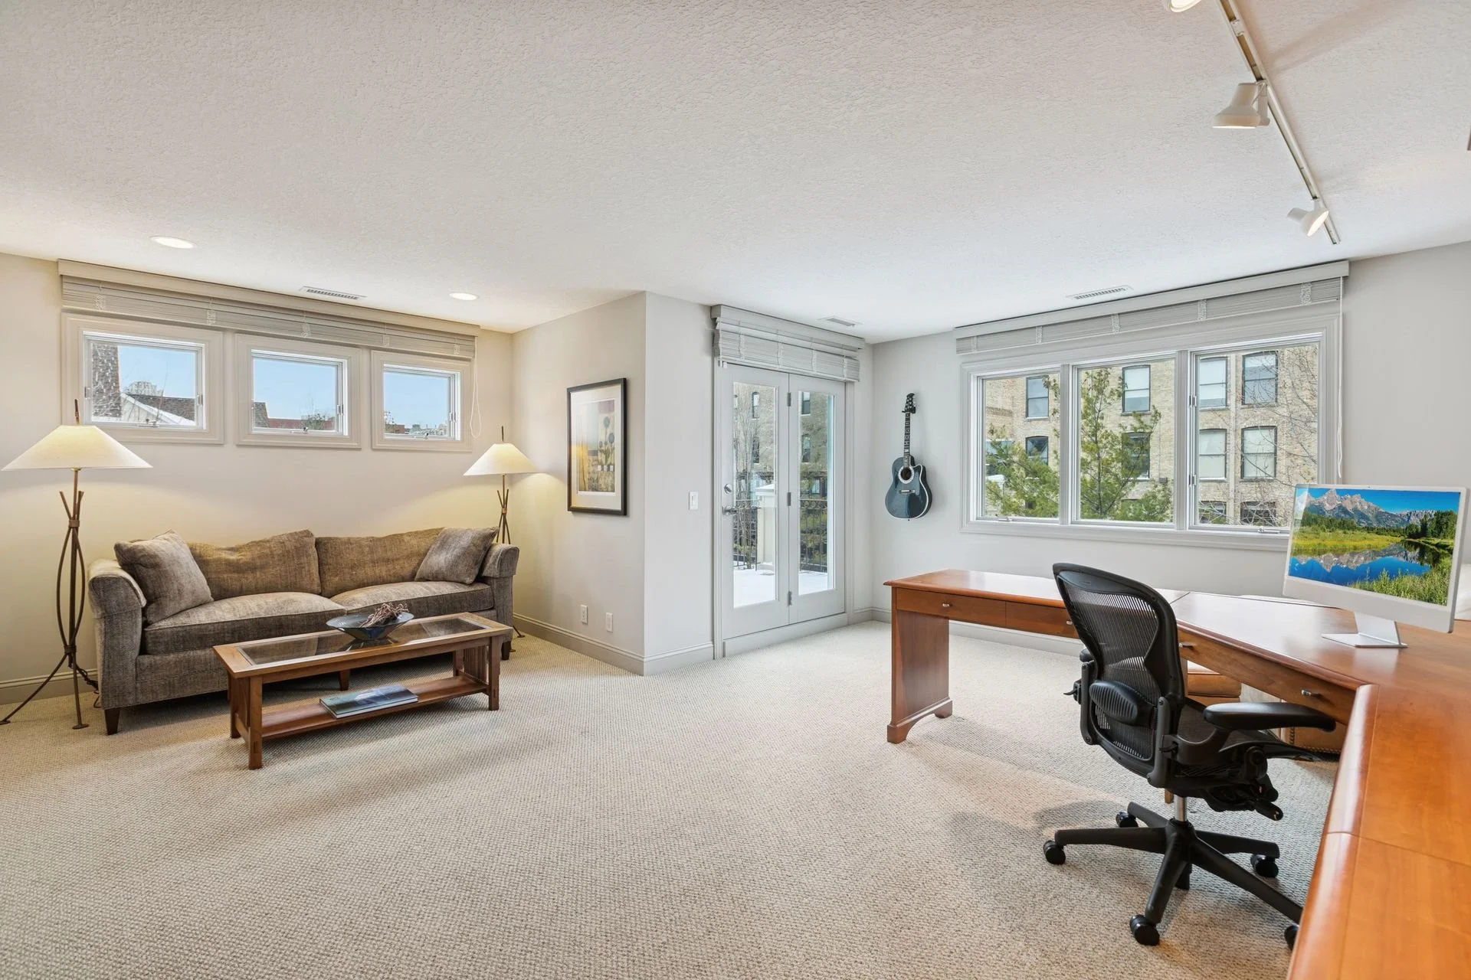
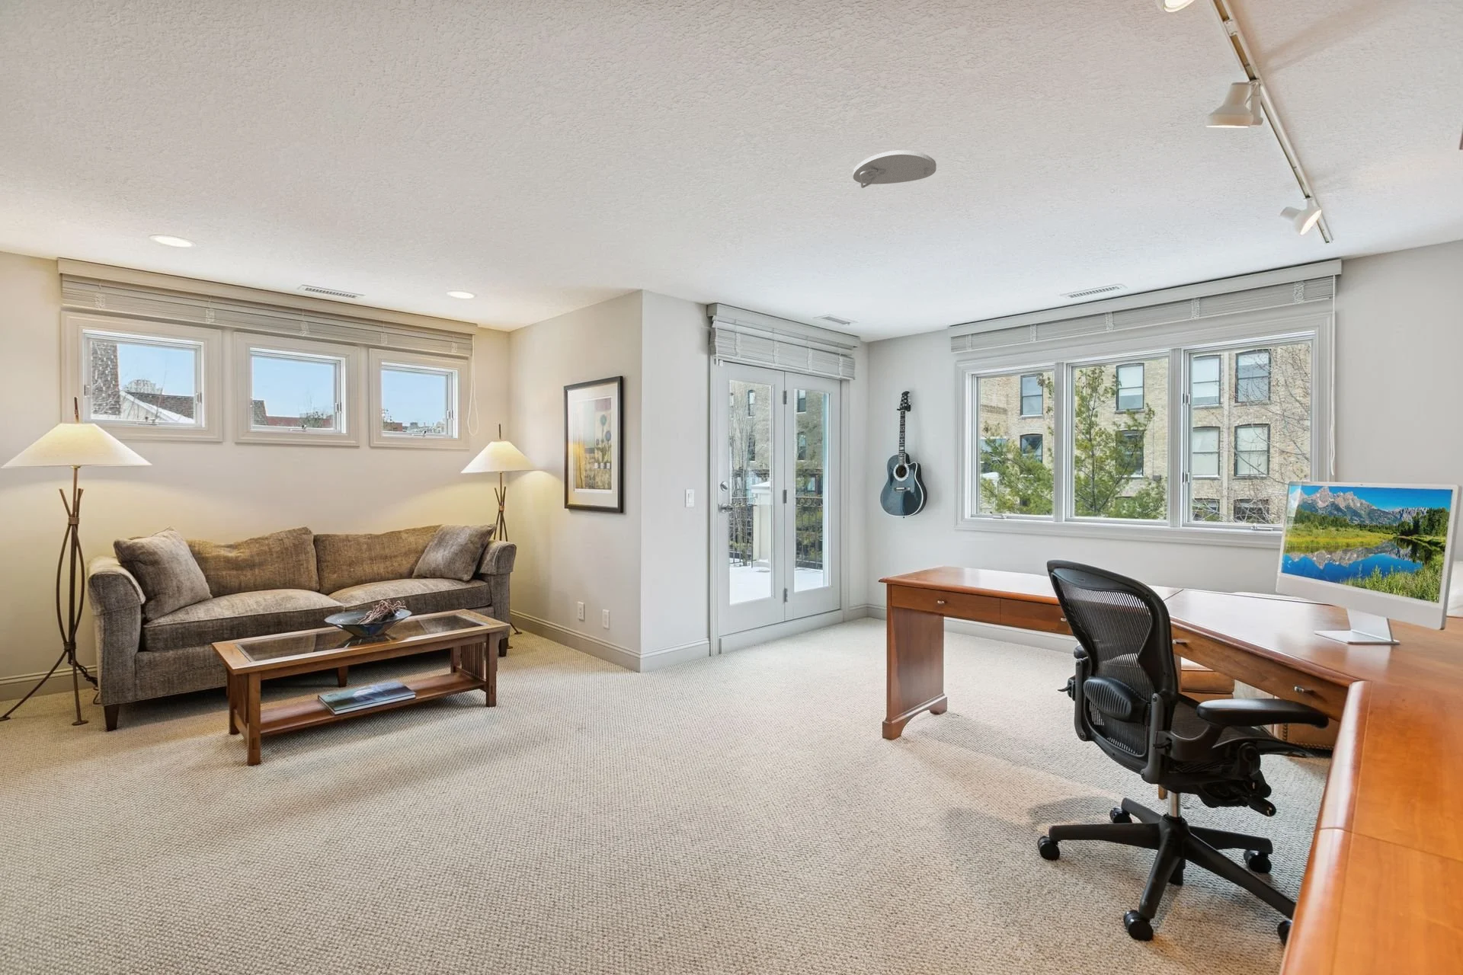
+ smoke detector (894, 172)
